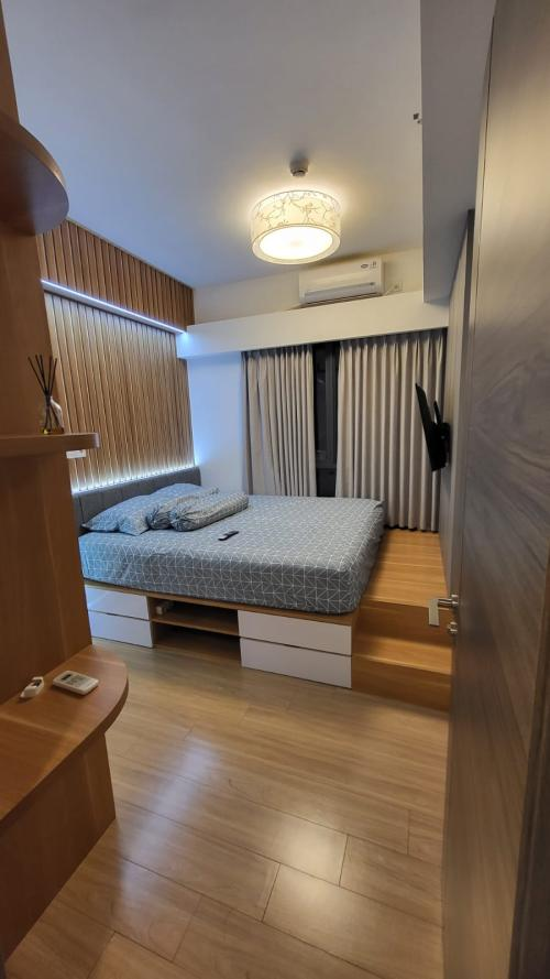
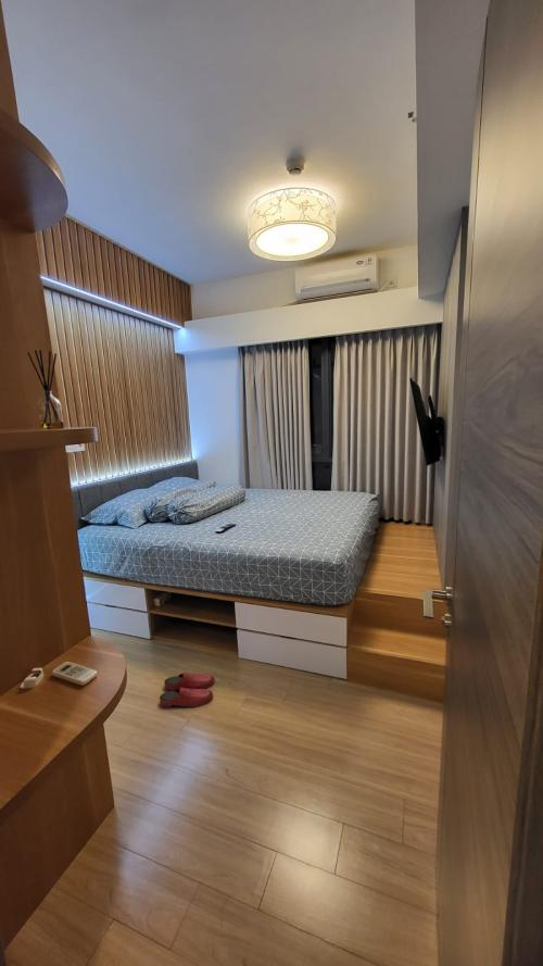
+ slippers (187, 686)
